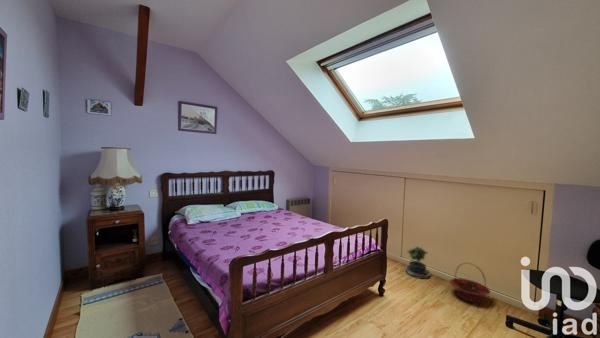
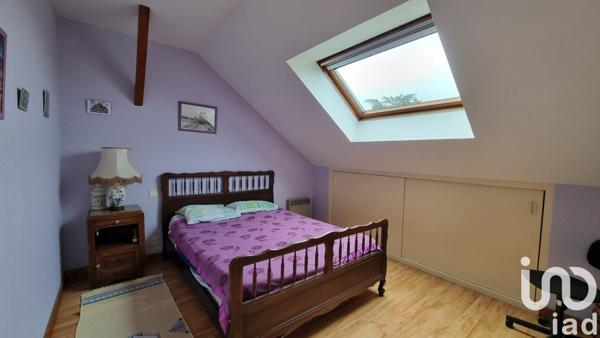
- basket (469, 280)
- potted plant (415, 259)
